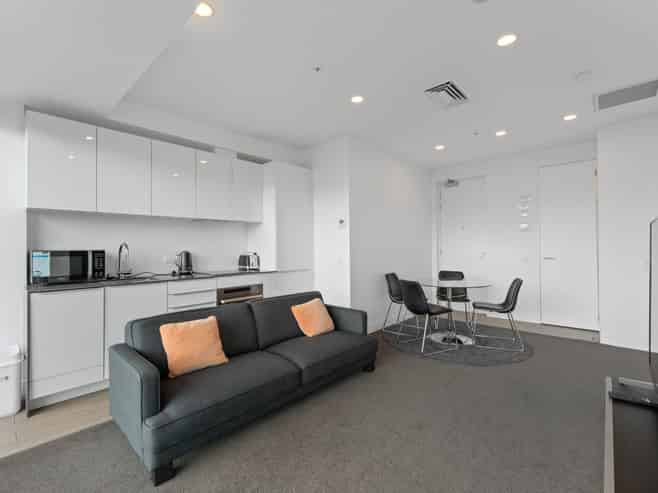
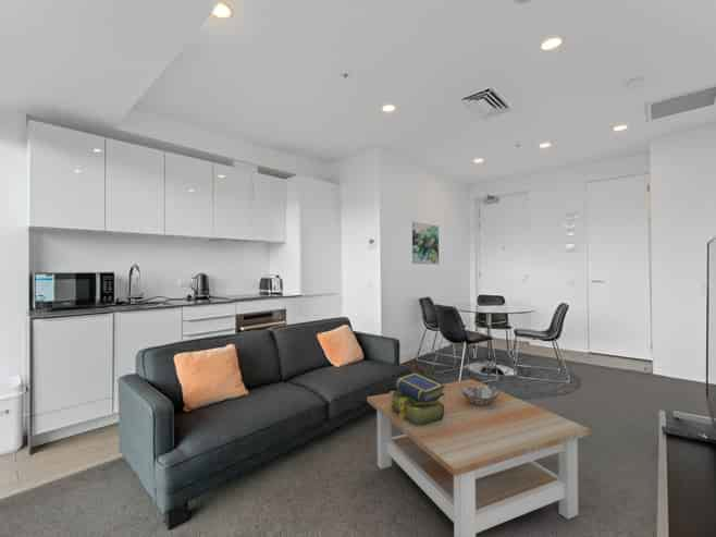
+ stack of books (418, 396)
+ wall art (425, 244)
+ decorative bowl (480, 395)
+ coffee table (466, 449)
